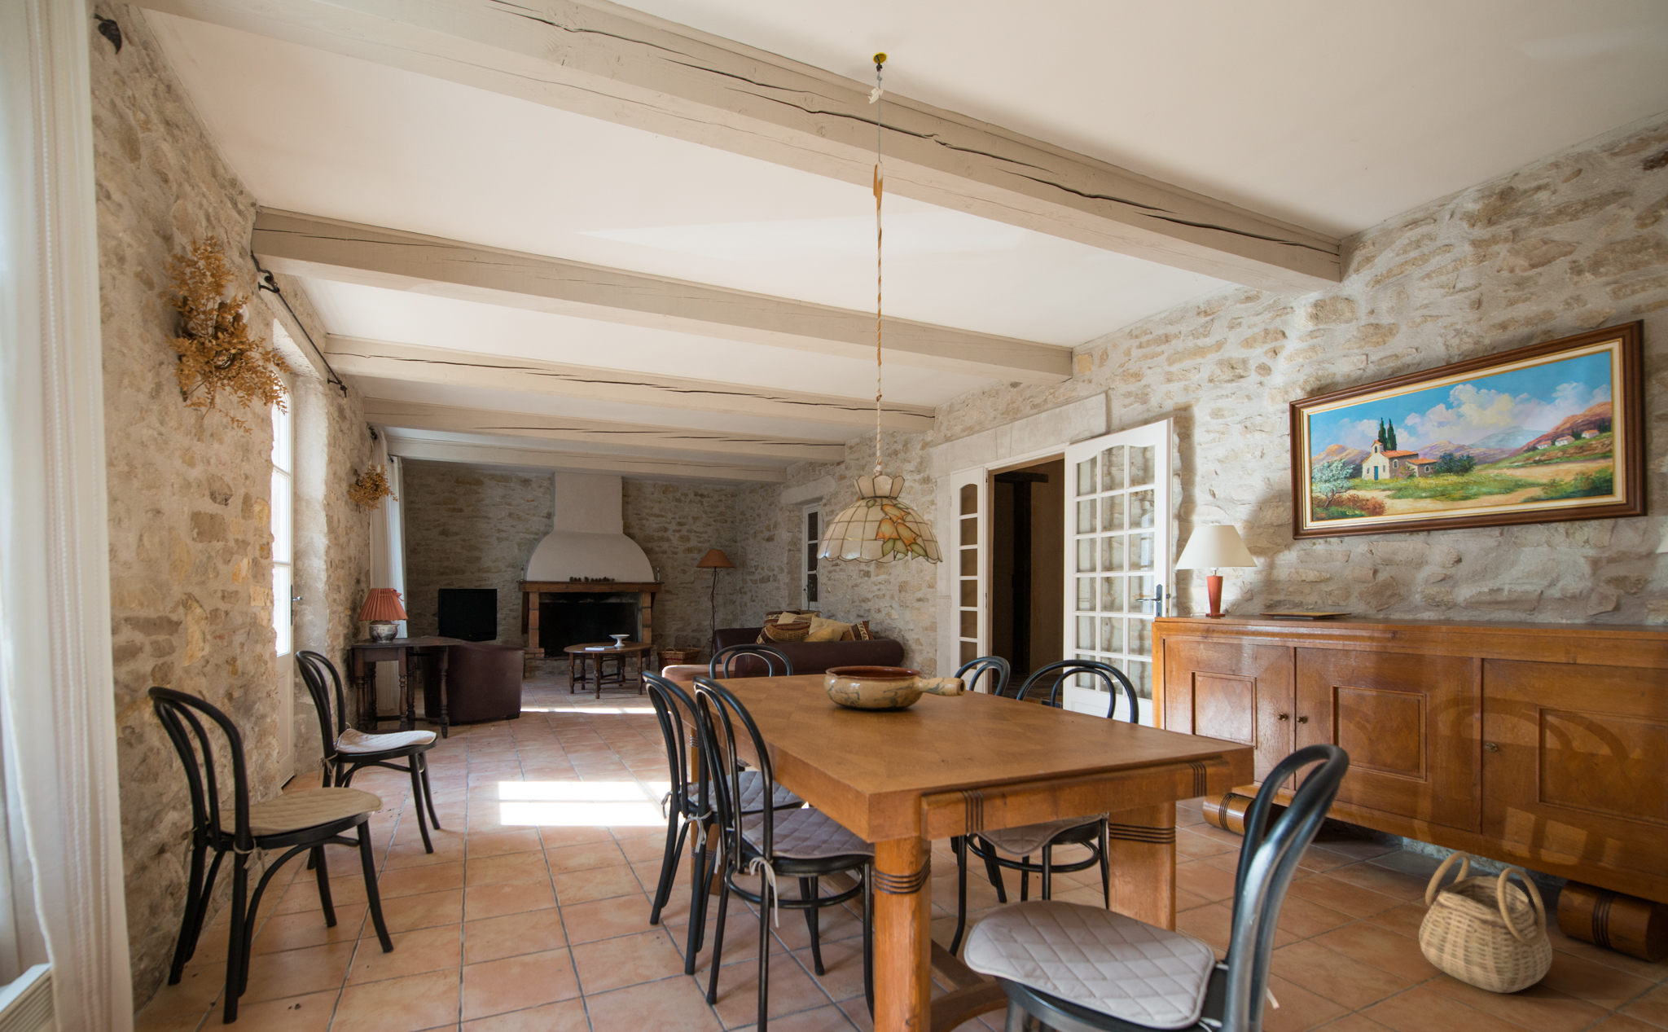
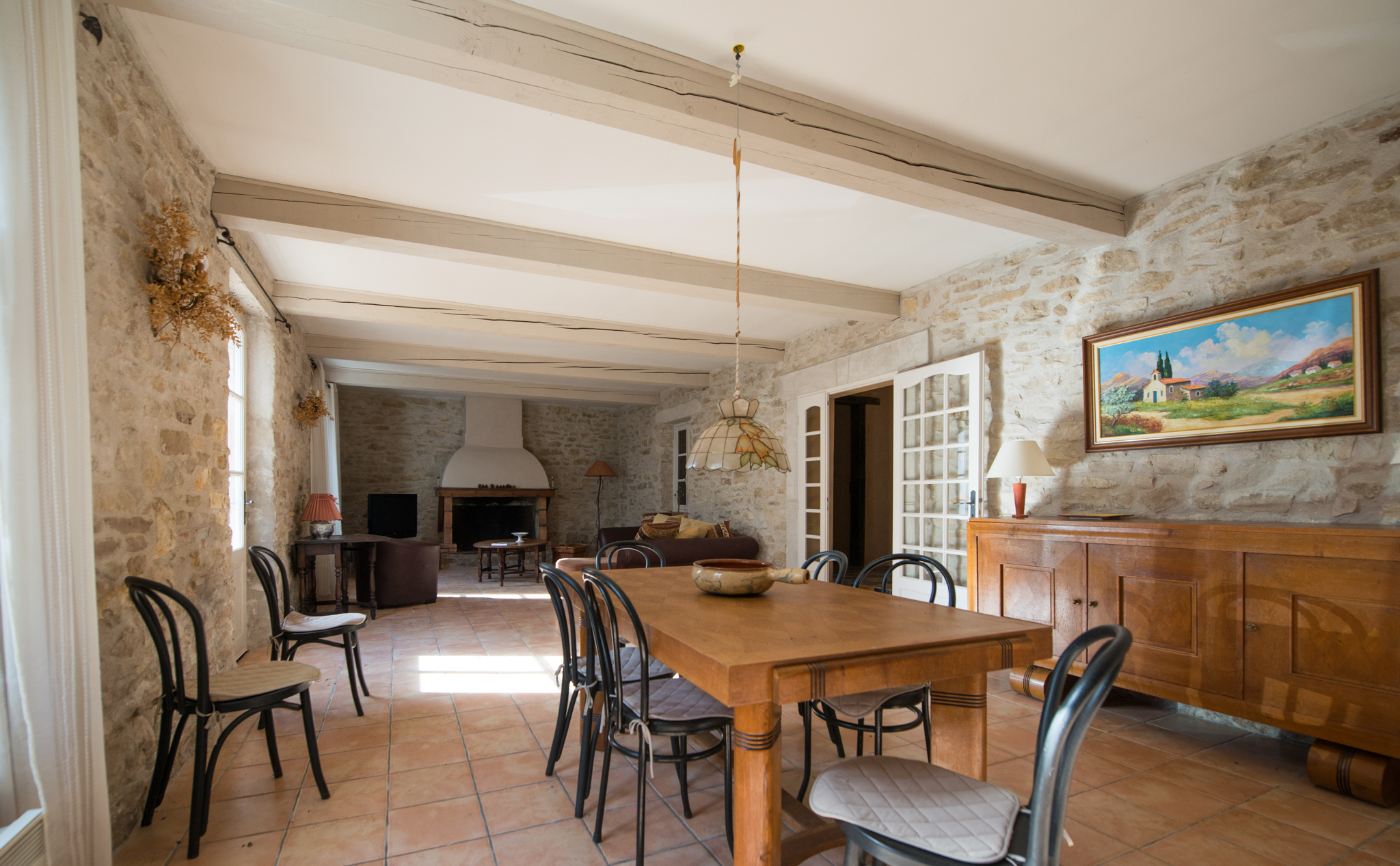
- basket (1485, 915)
